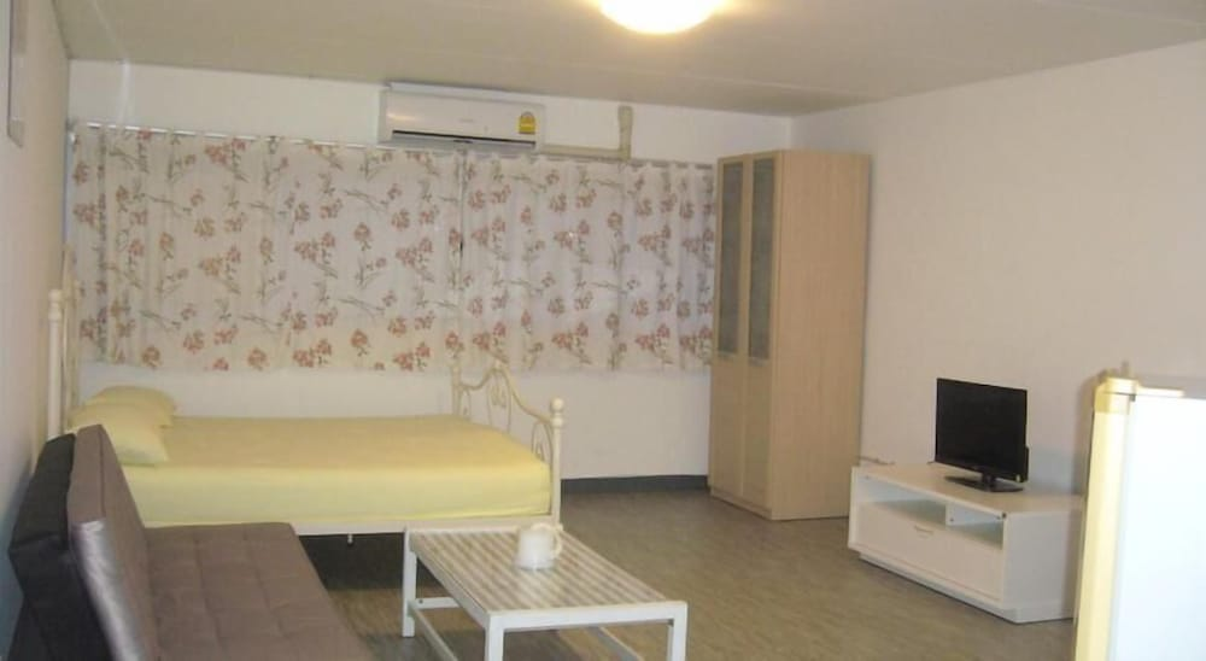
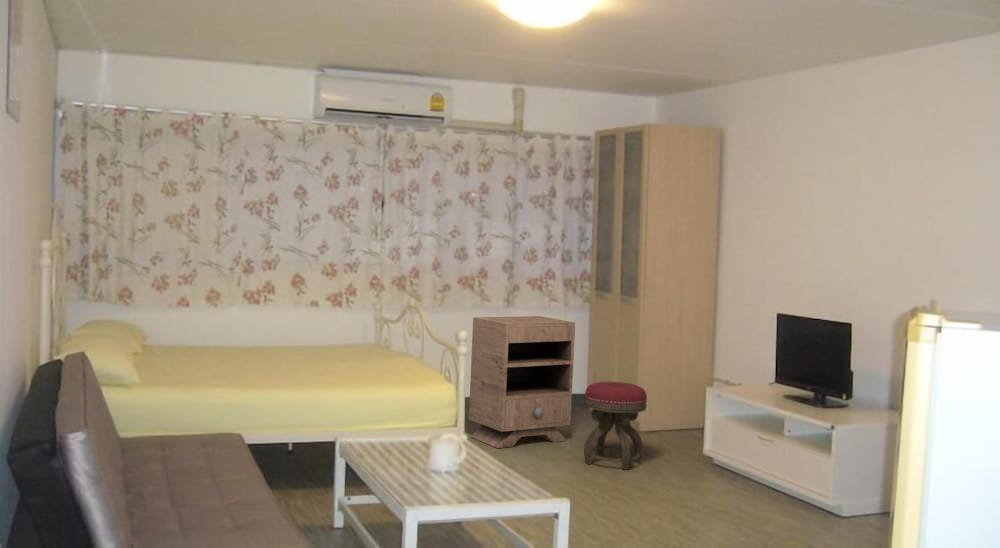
+ nightstand (522, 379)
+ stool (614, 423)
